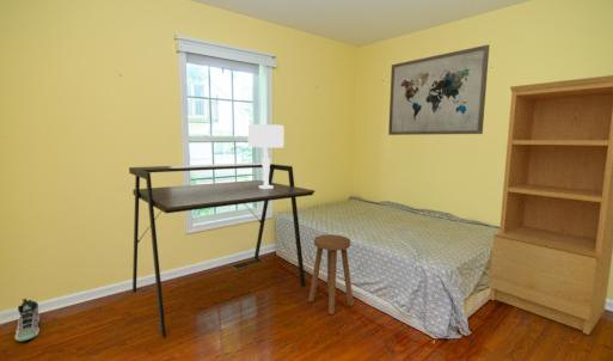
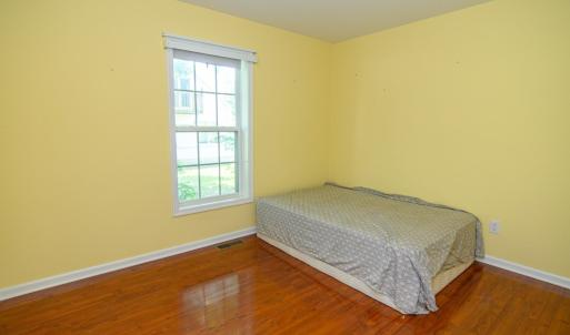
- desk (222, 206)
- wall art (431, 96)
- bookcase (556, 198)
- table lamp (265, 157)
- sneaker (26, 316)
- stool (331, 271)
